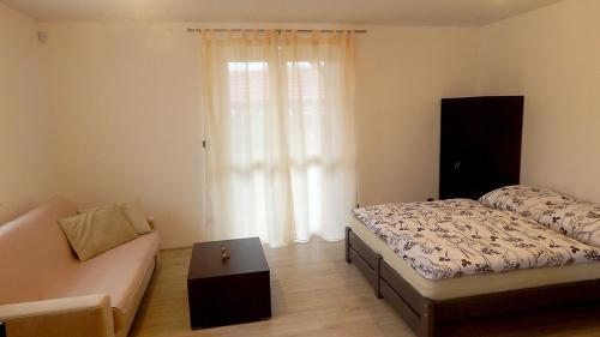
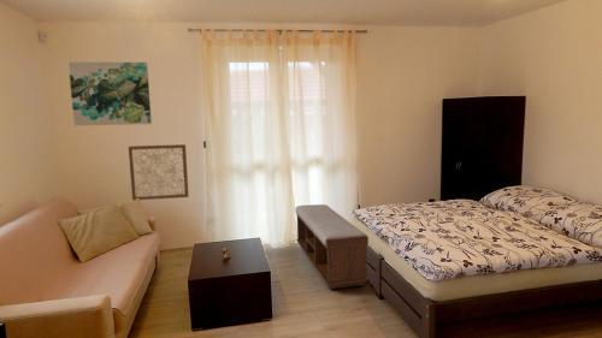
+ bench (325, 239)
+ wall art (111, 94)
+ wall art (160, 173)
